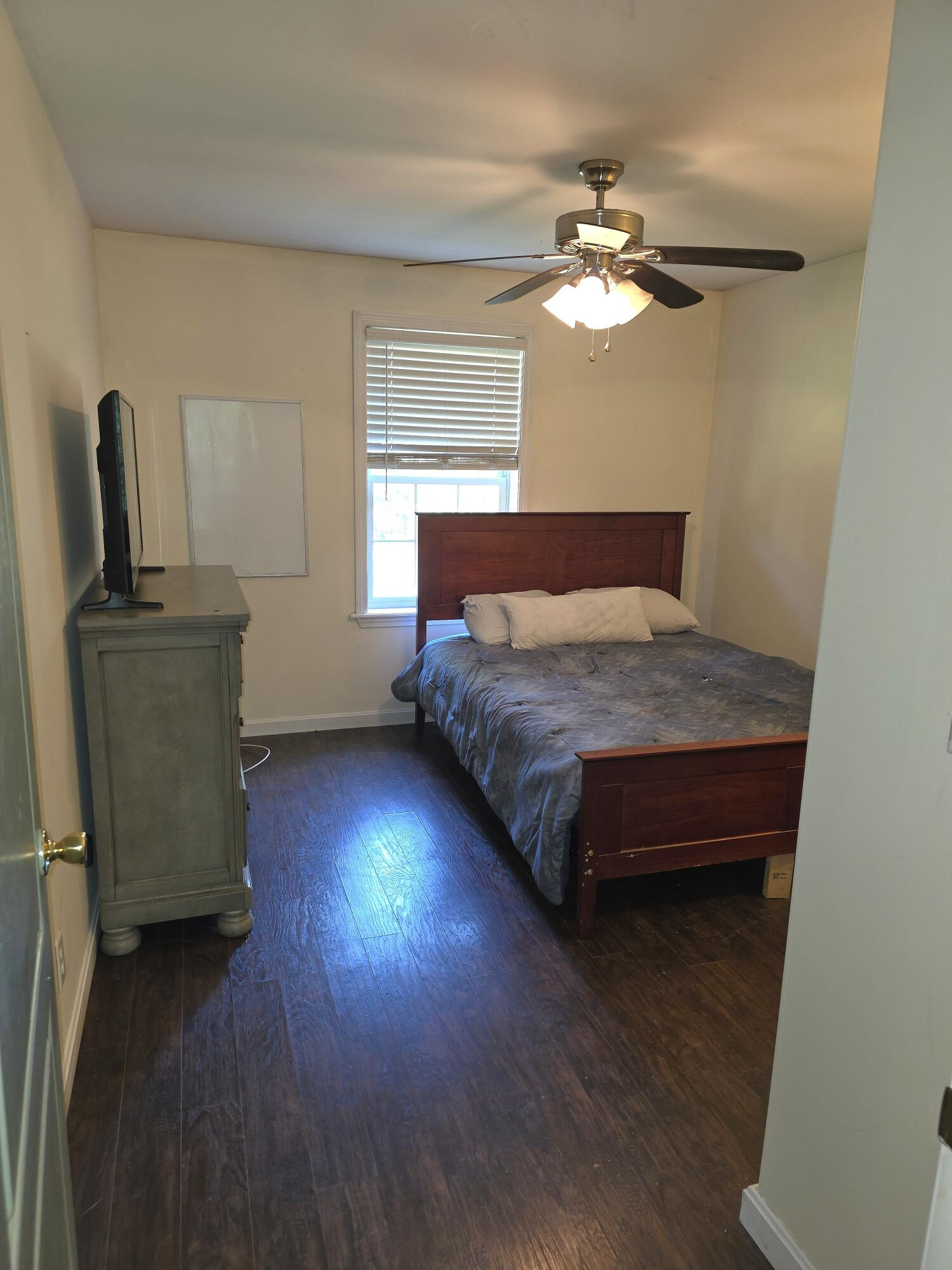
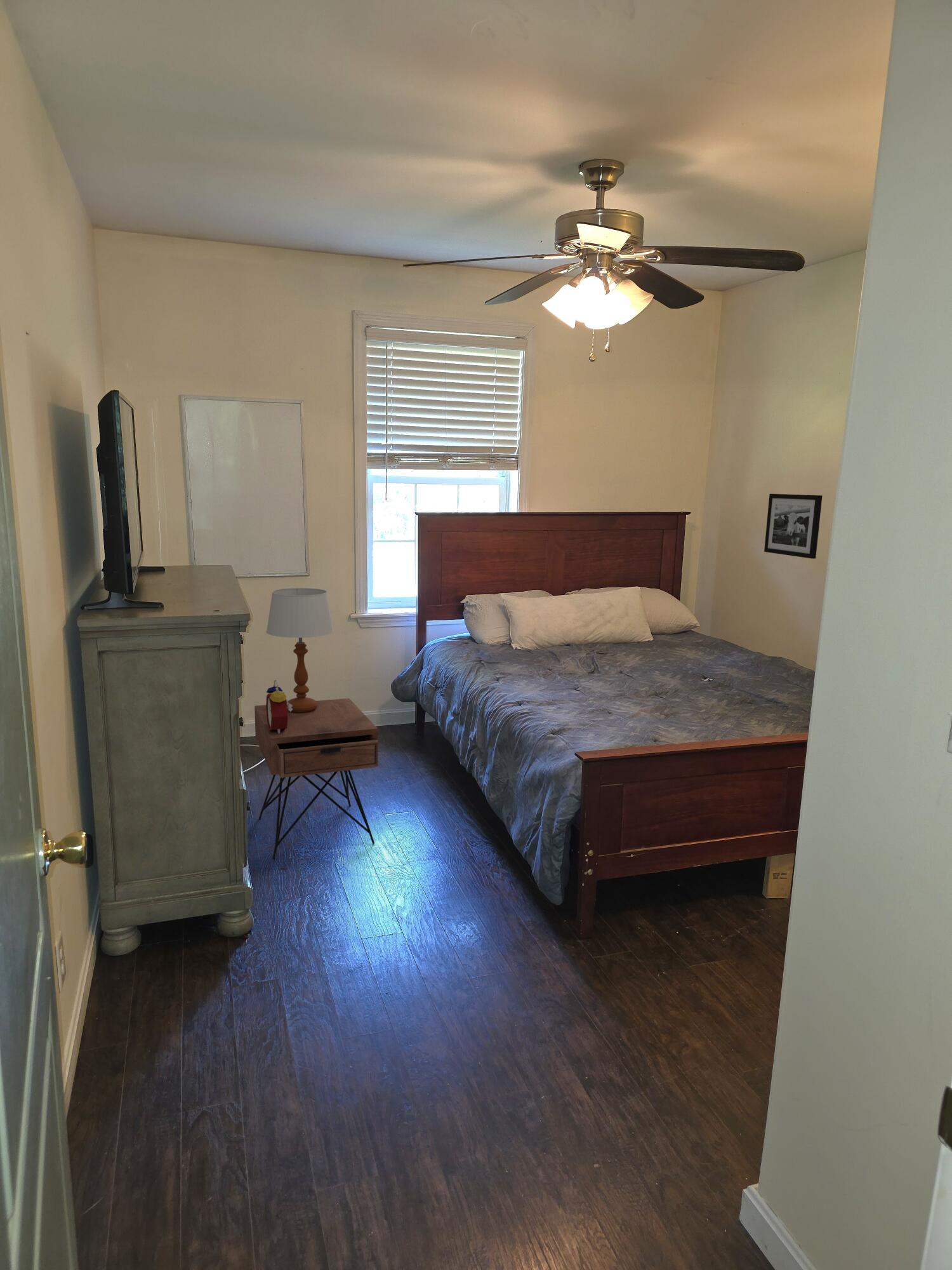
+ alarm clock (279, 704)
+ table lamp (300, 650)
+ picture frame (791, 525)
+ nightstand (317, 776)
